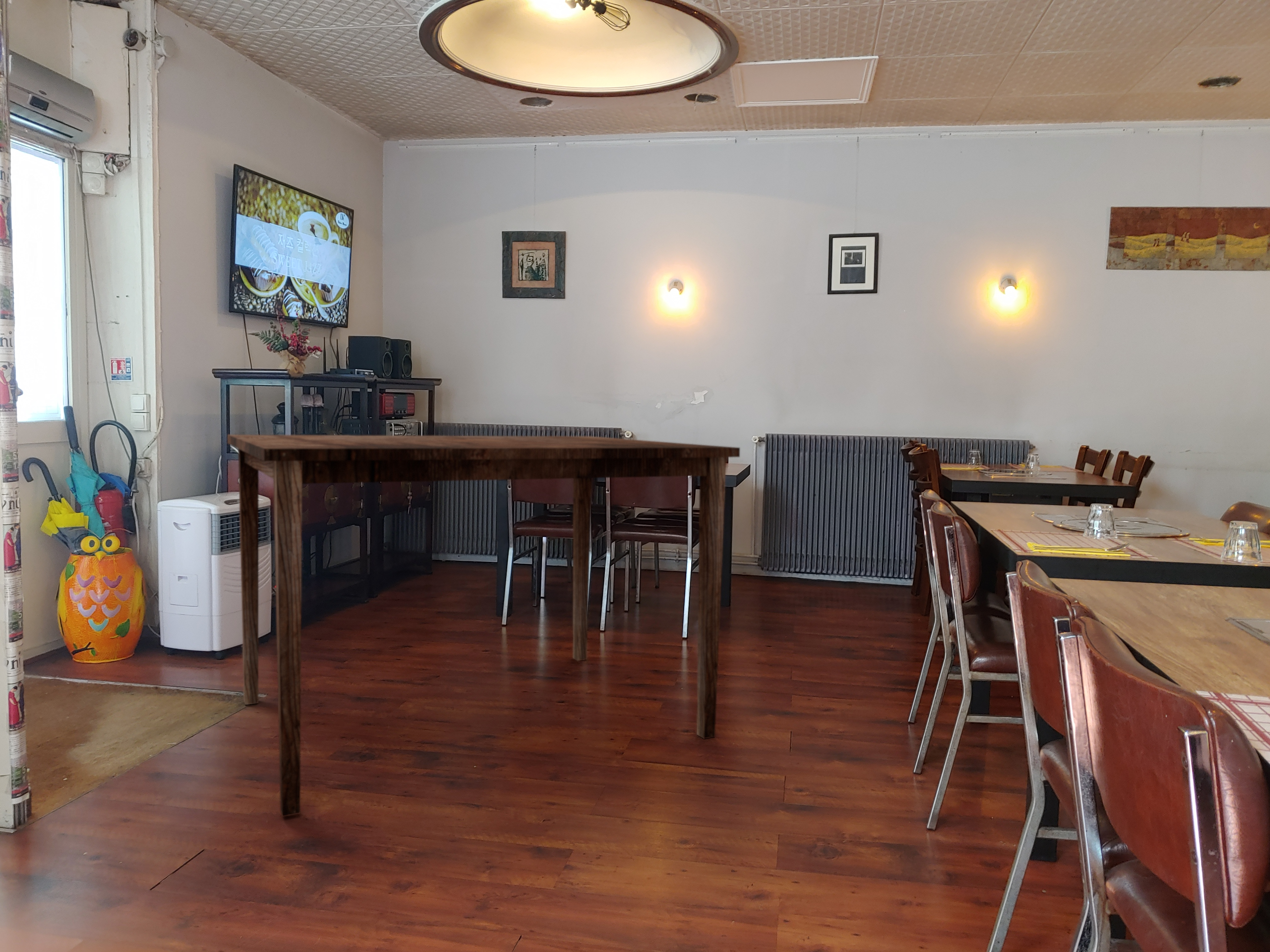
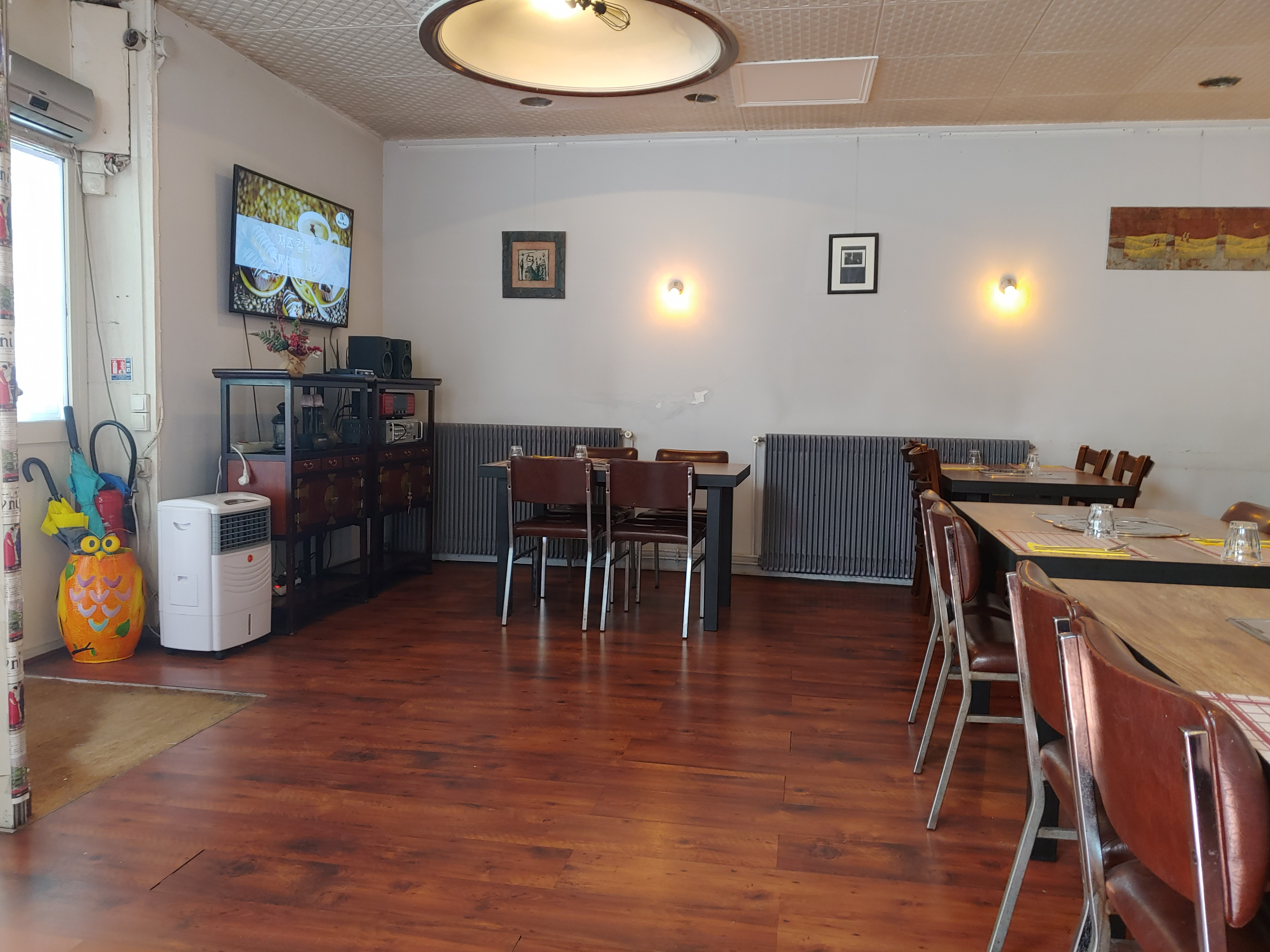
- dining table (468, 480)
